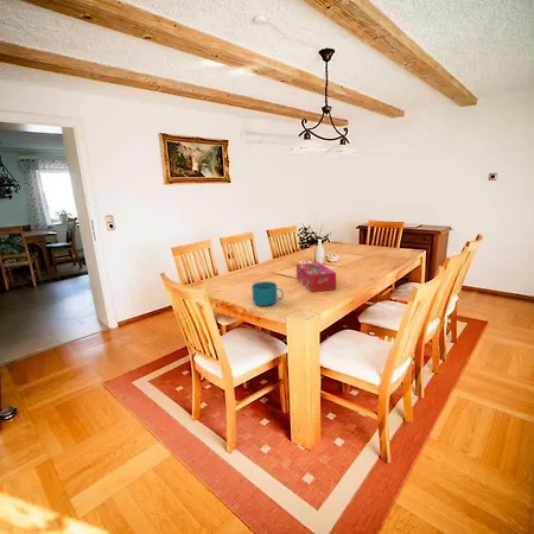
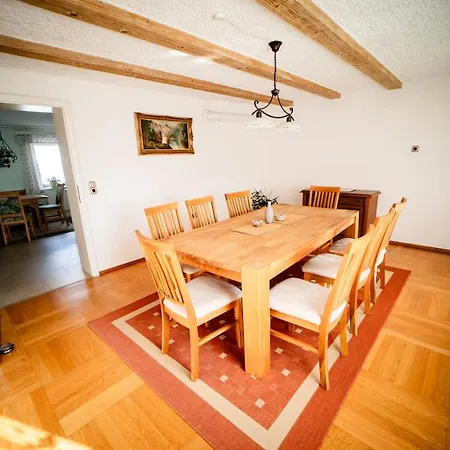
- tissue box (314, 275)
- cup (268, 294)
